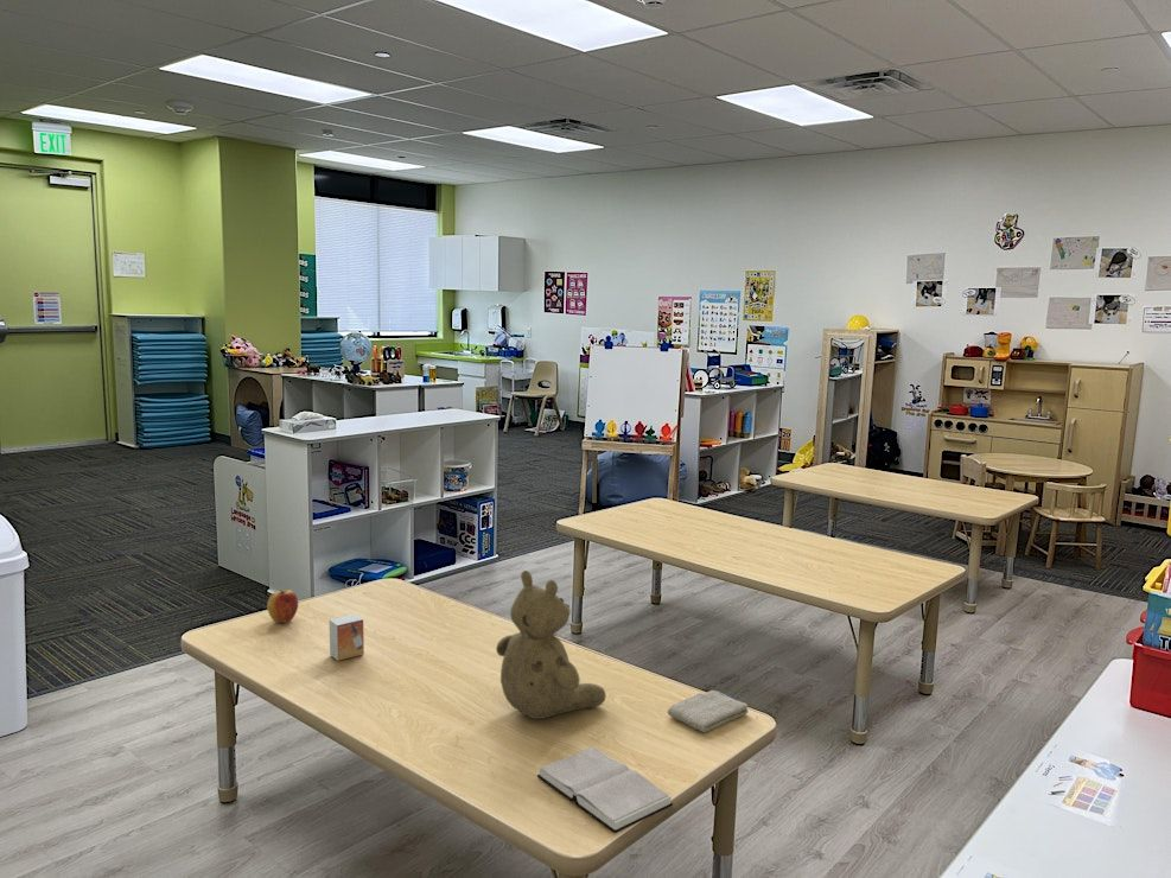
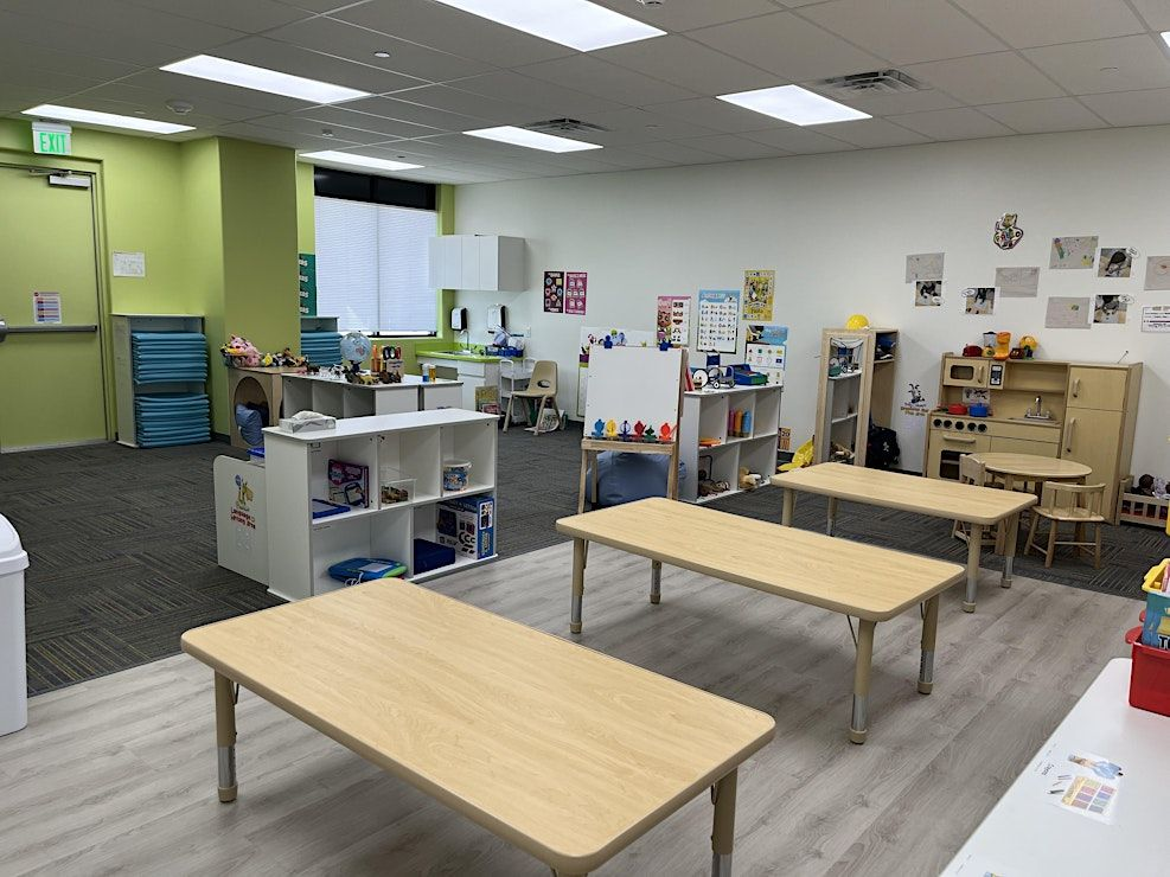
- washcloth (708, 710)
- hardback book (603, 784)
- apple (282, 605)
- small box (346, 636)
- teddy bear (552, 640)
